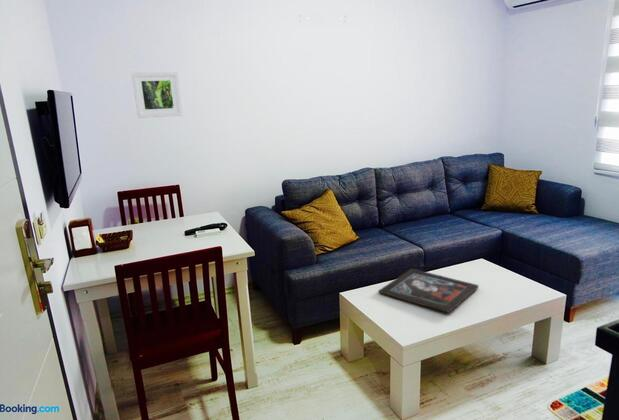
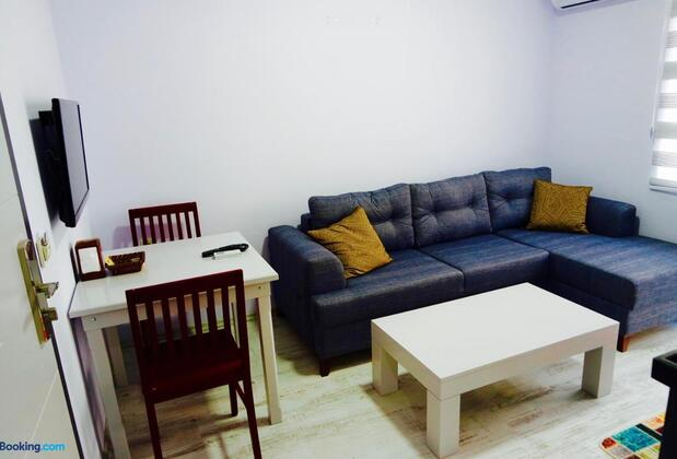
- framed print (157, 95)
- religious icon (427, 288)
